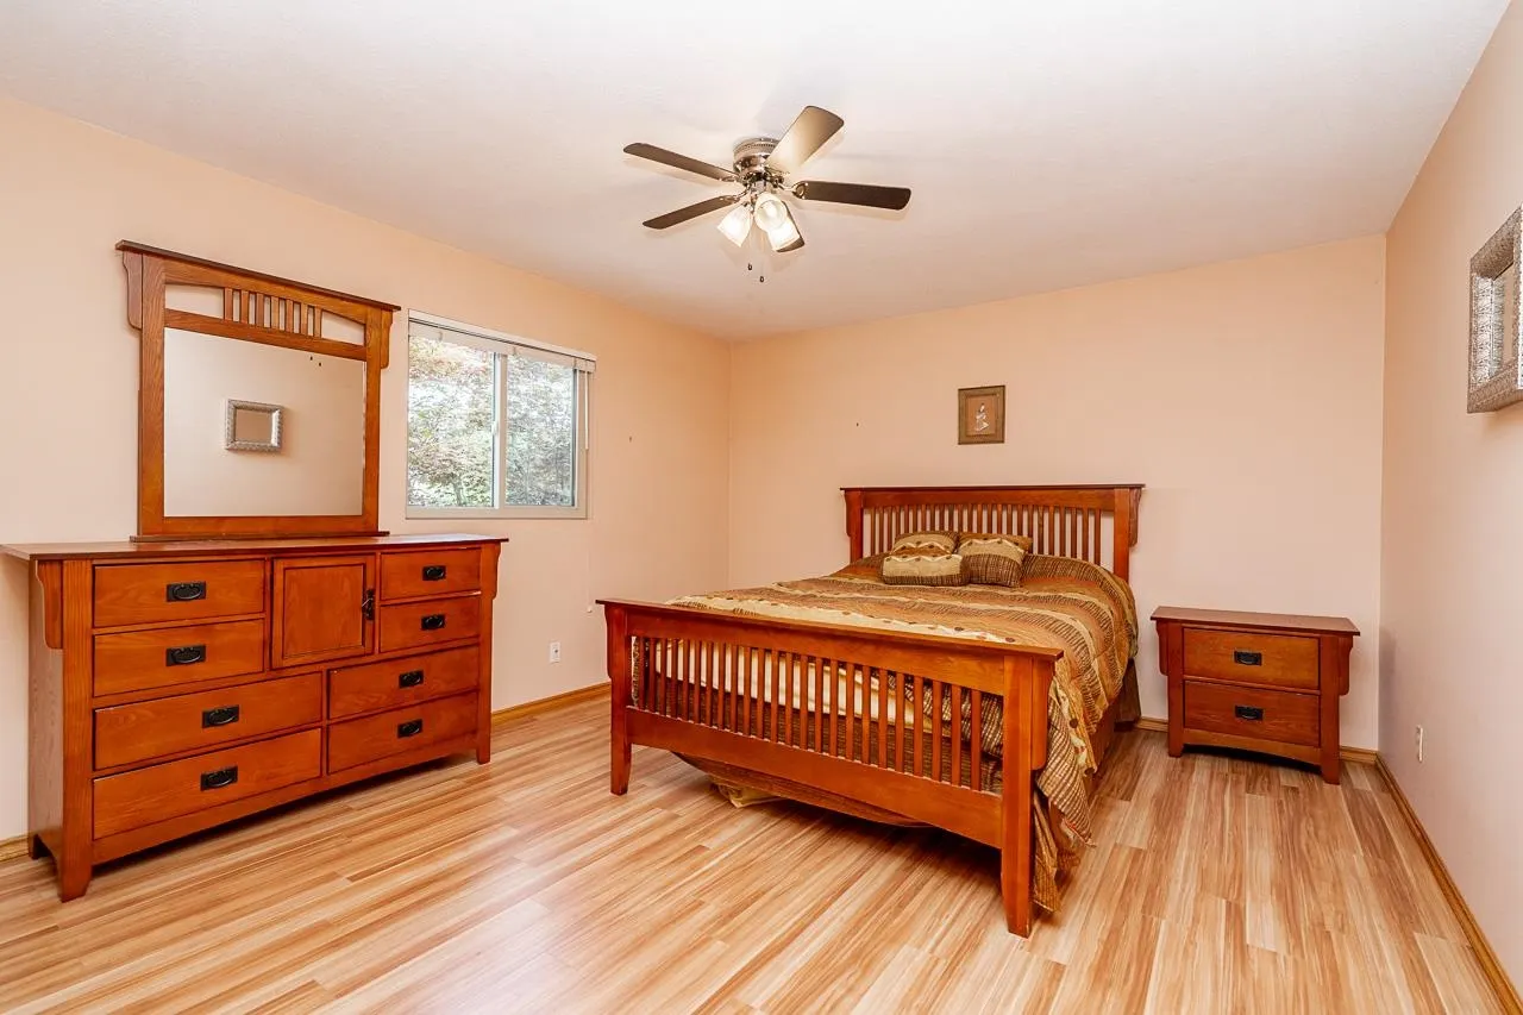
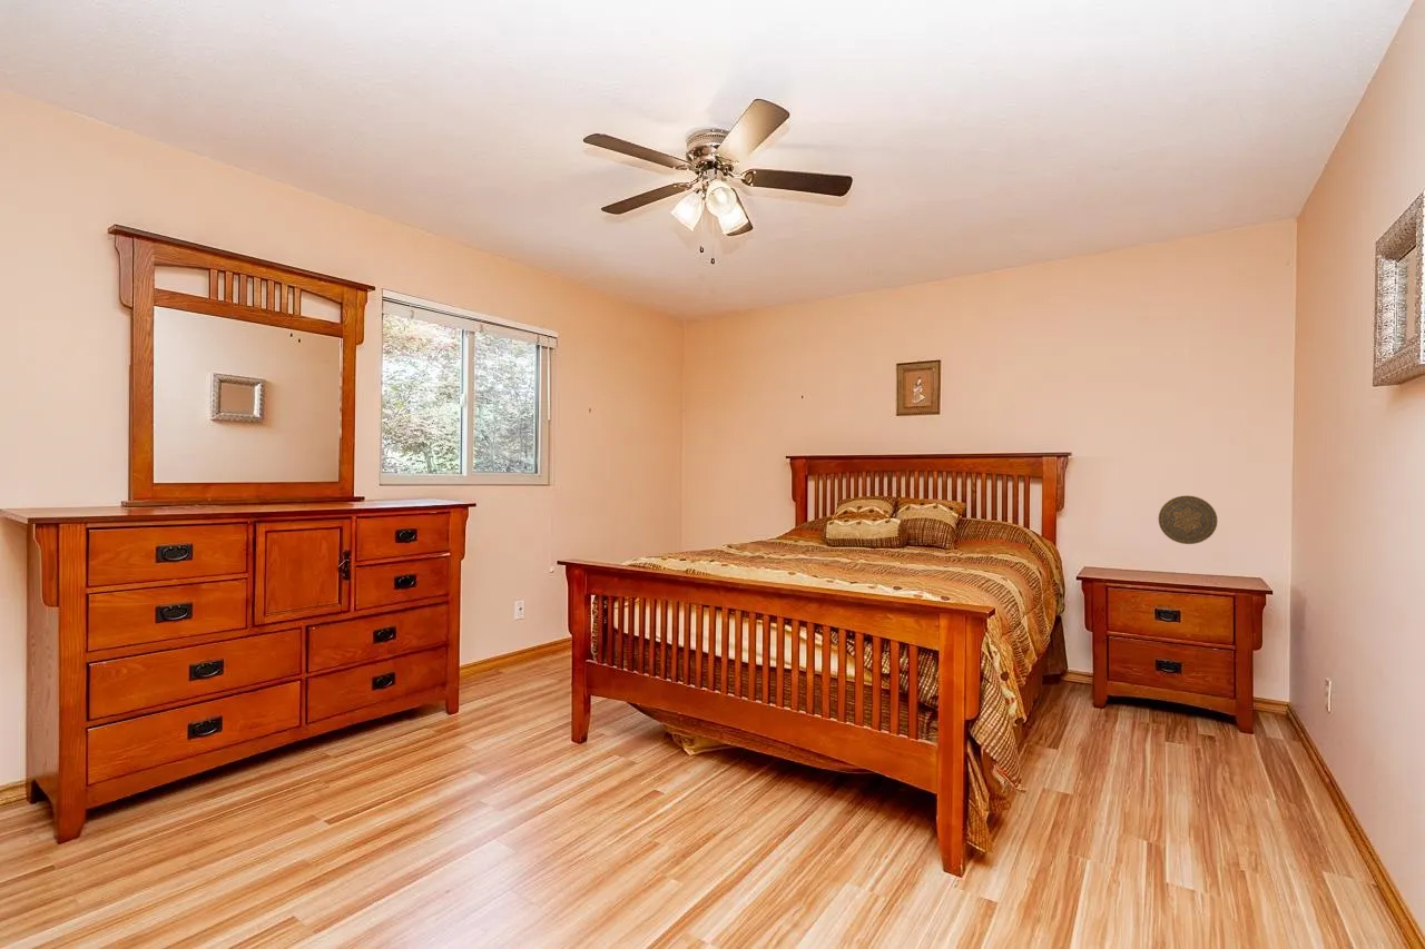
+ decorative plate (1187, 520)
